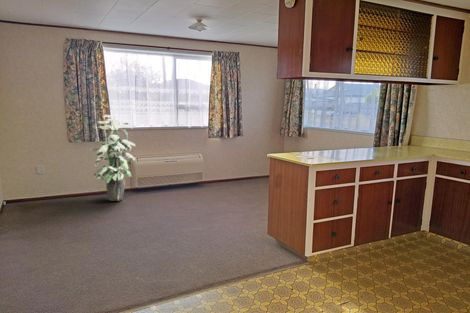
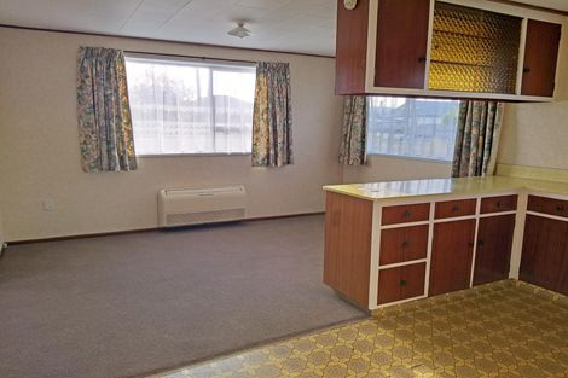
- indoor plant (113, 157)
